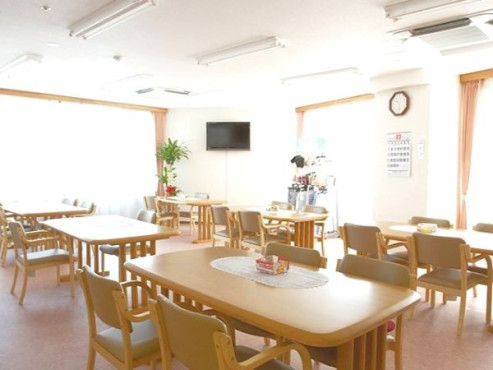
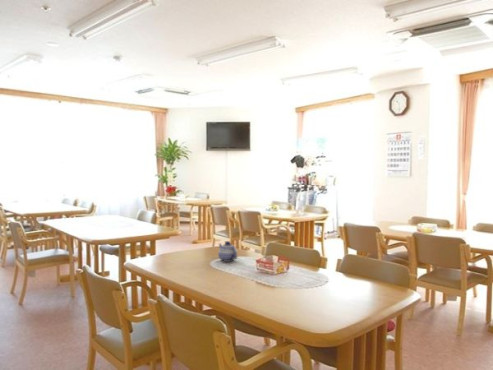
+ teapot (227, 250)
